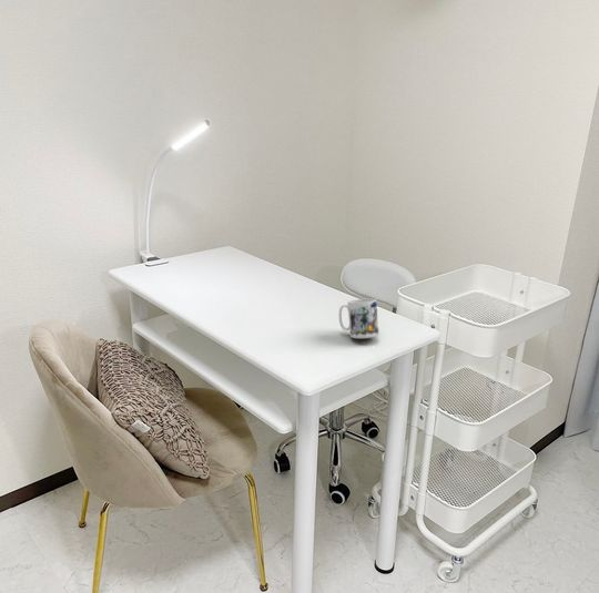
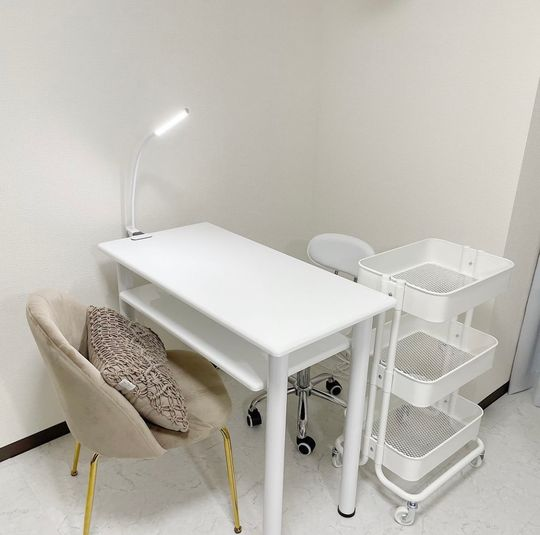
- mug (358, 318)
